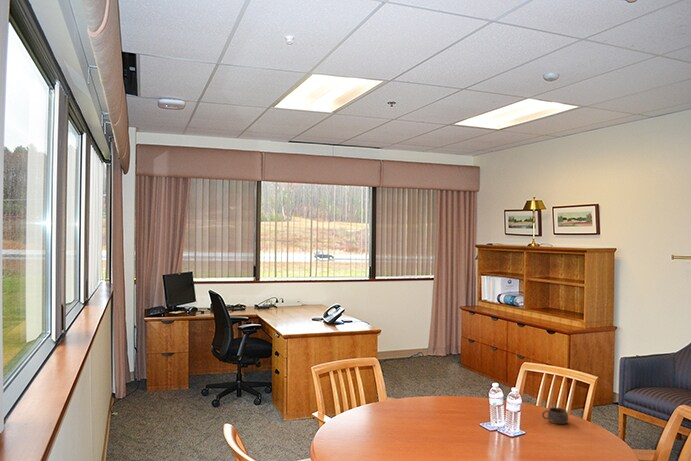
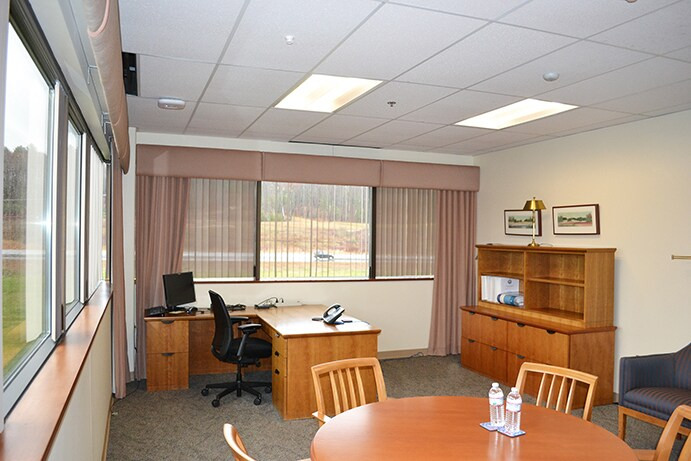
- cup (554, 415)
